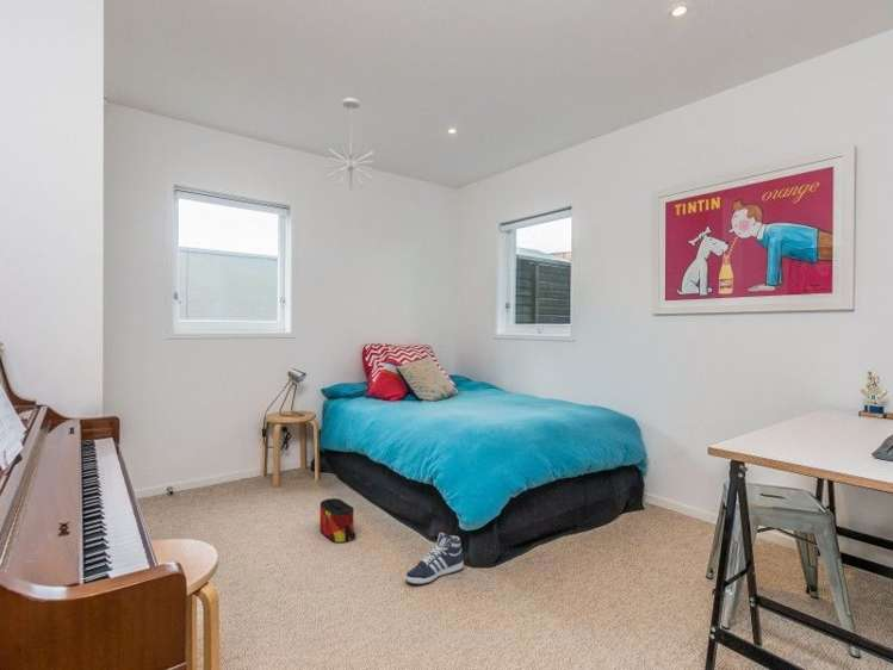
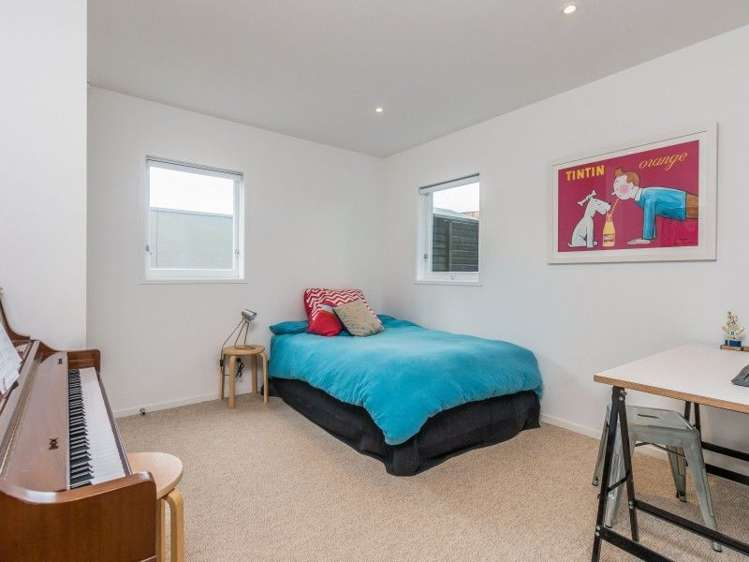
- pendant light (351, 144)
- sneaker (434, 556)
- bag (336, 517)
